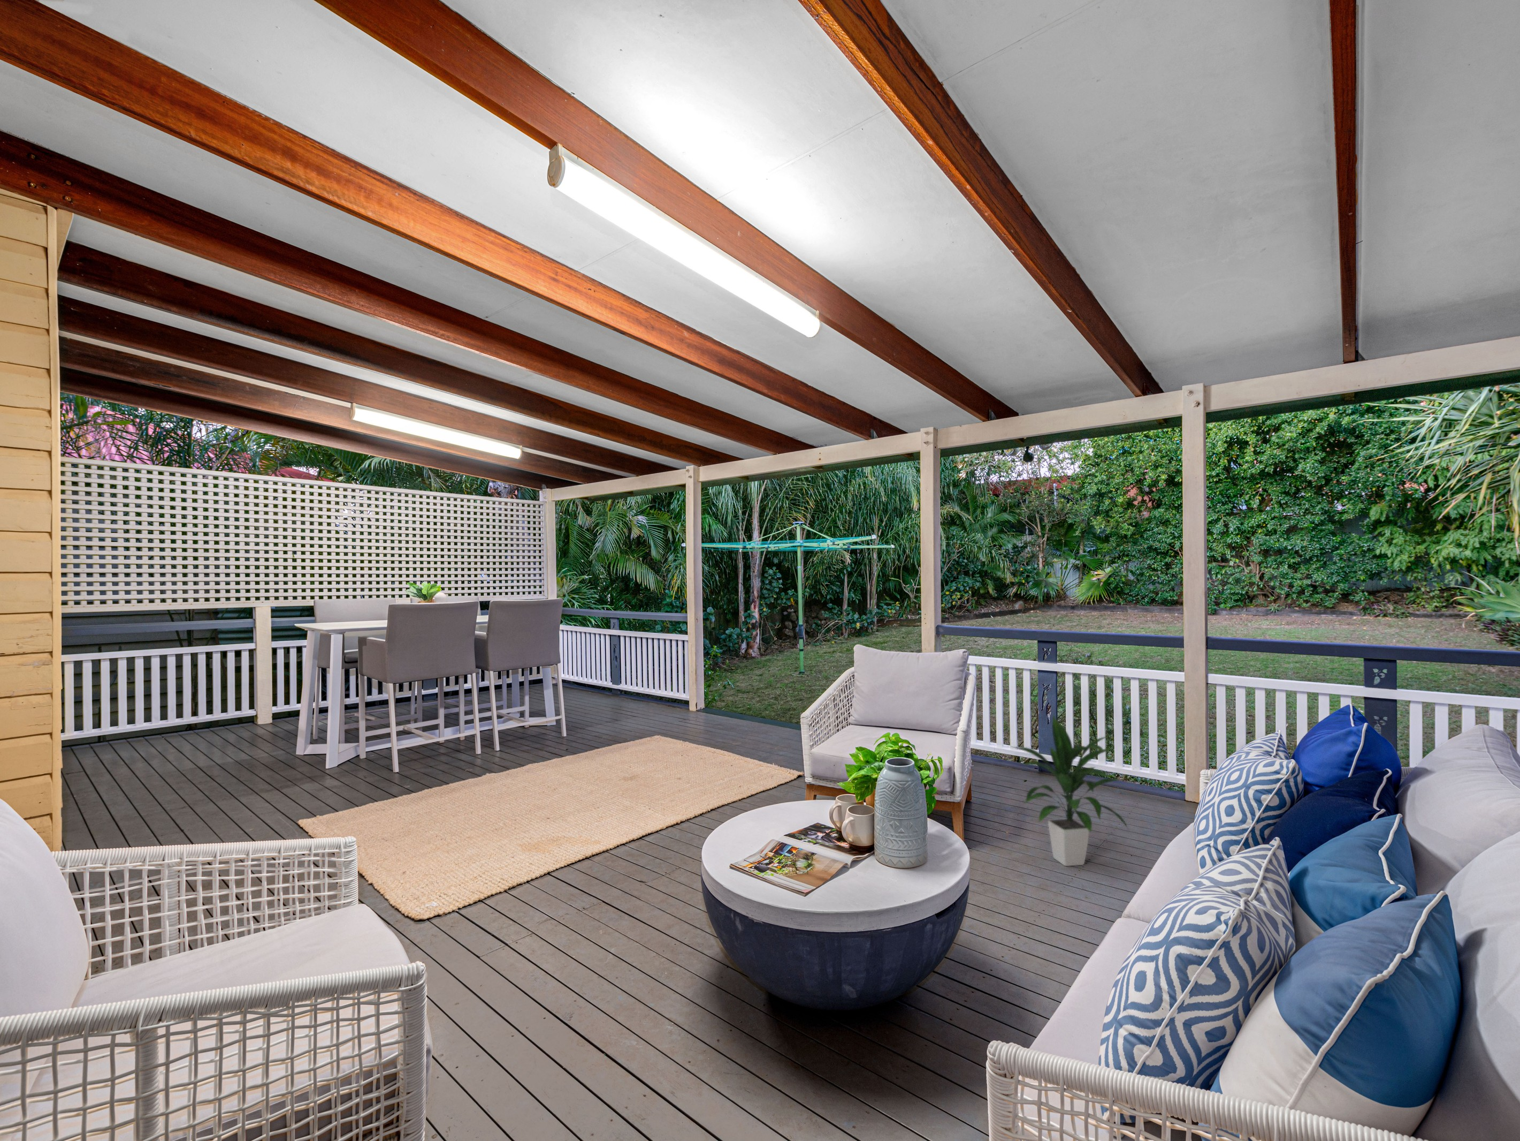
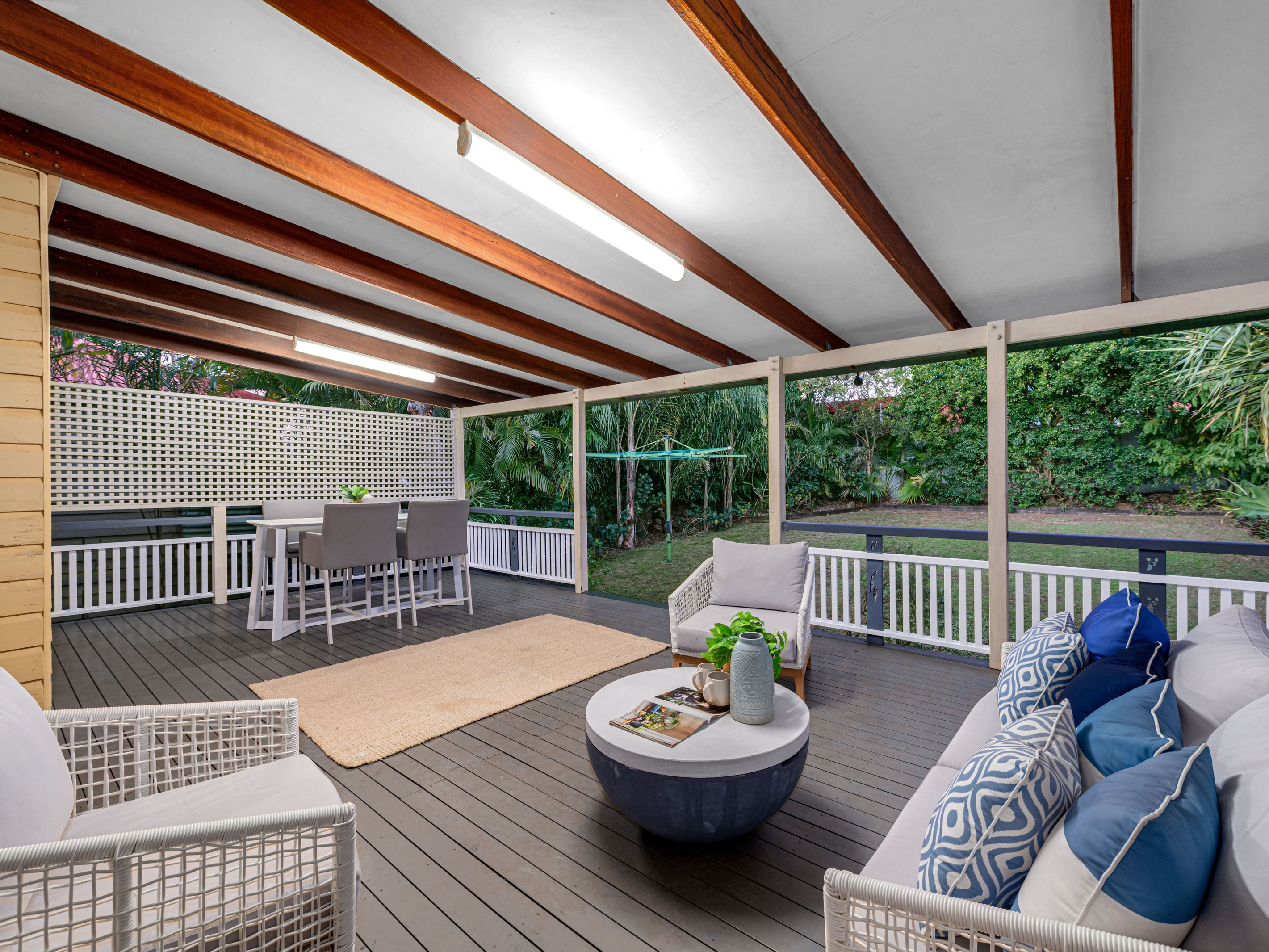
- indoor plant (1073, 792)
